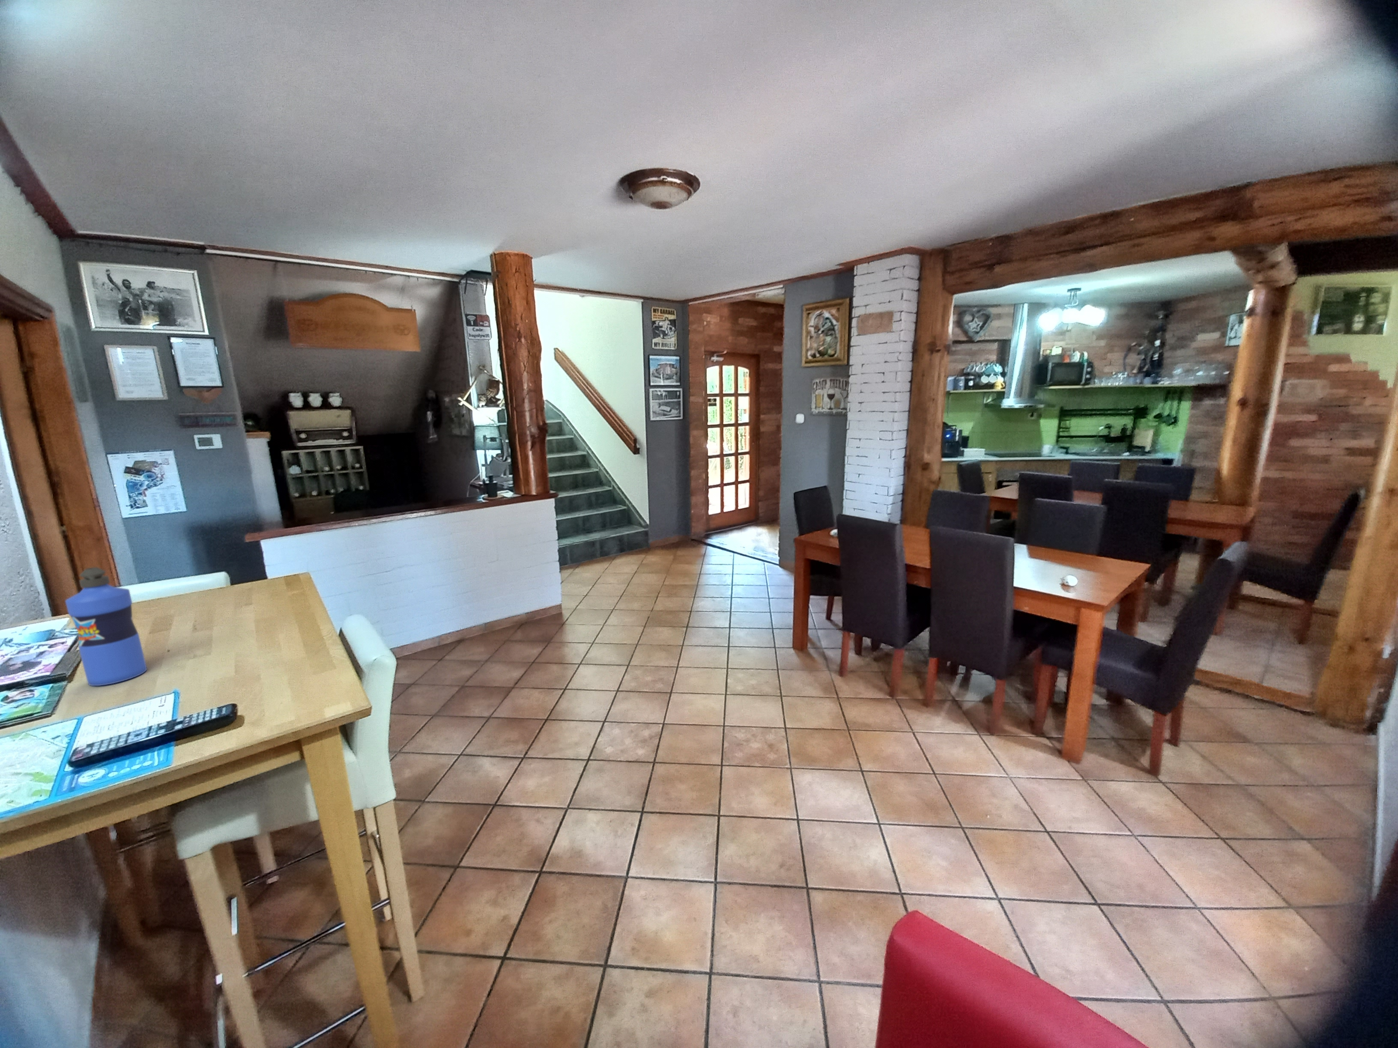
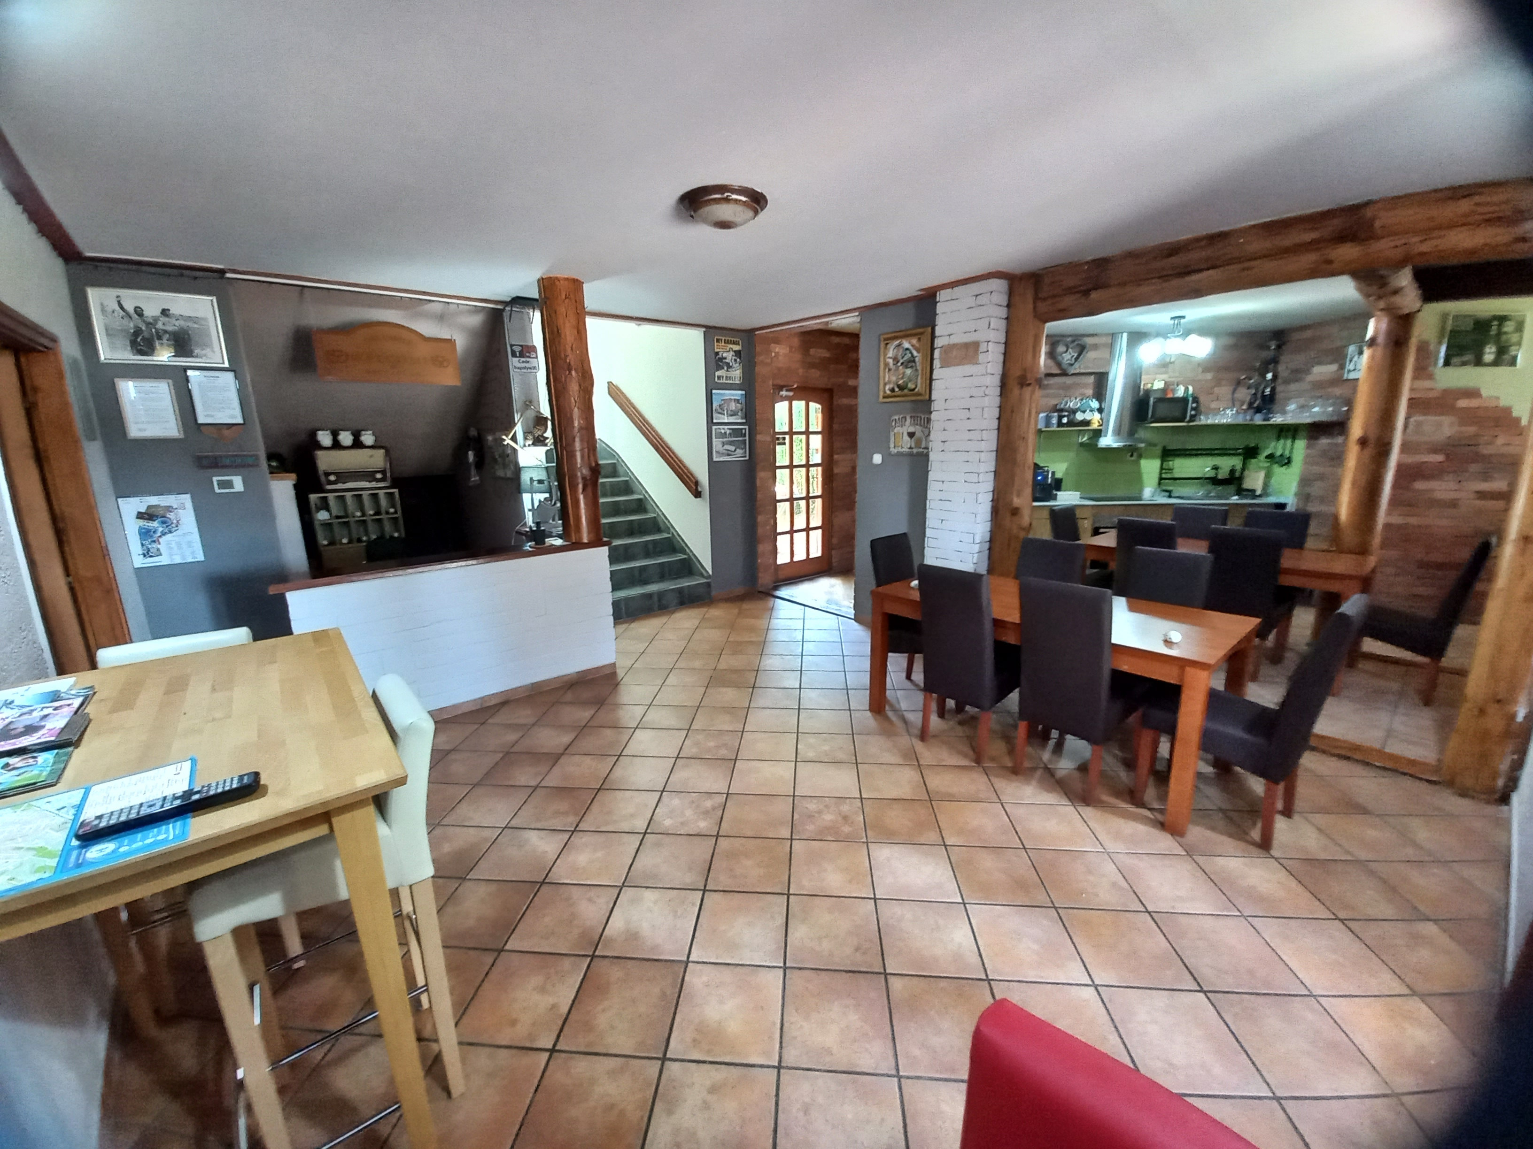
- water bottle (105, 623)
